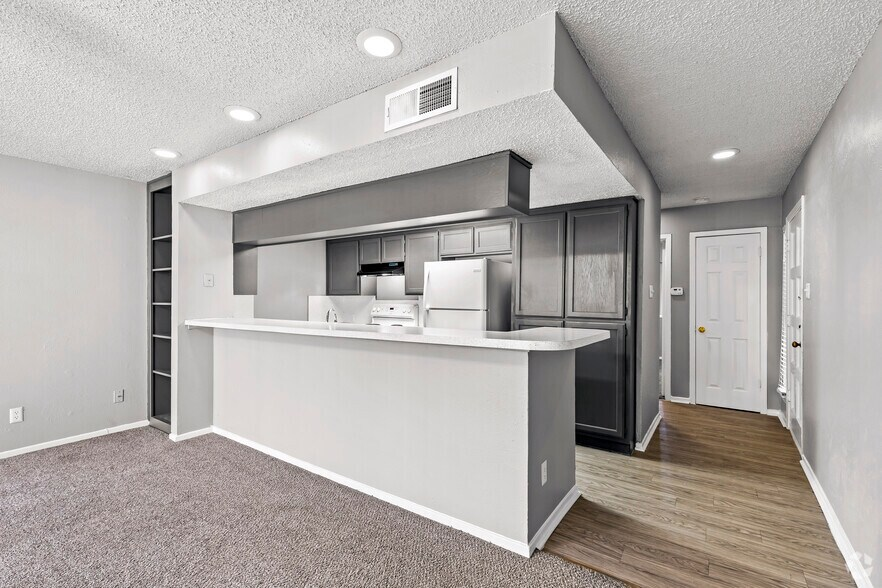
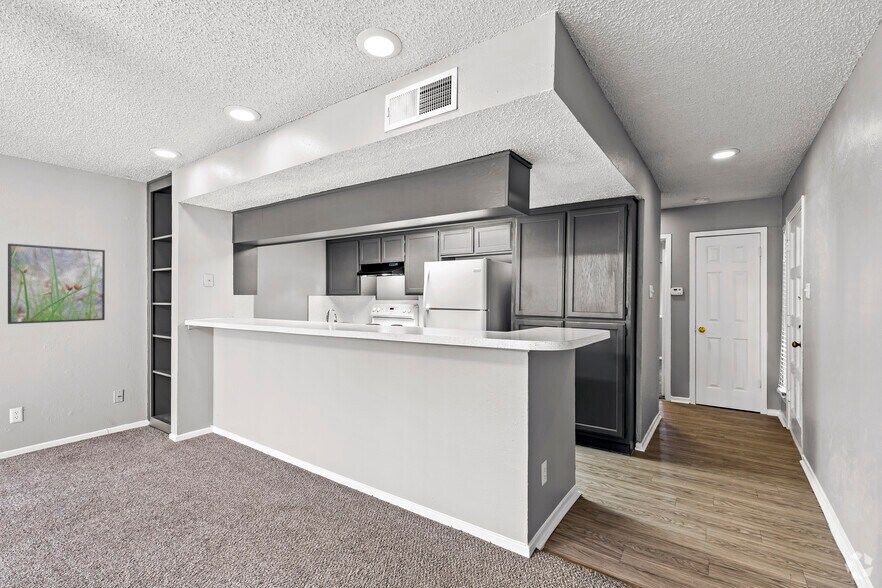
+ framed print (59, 284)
